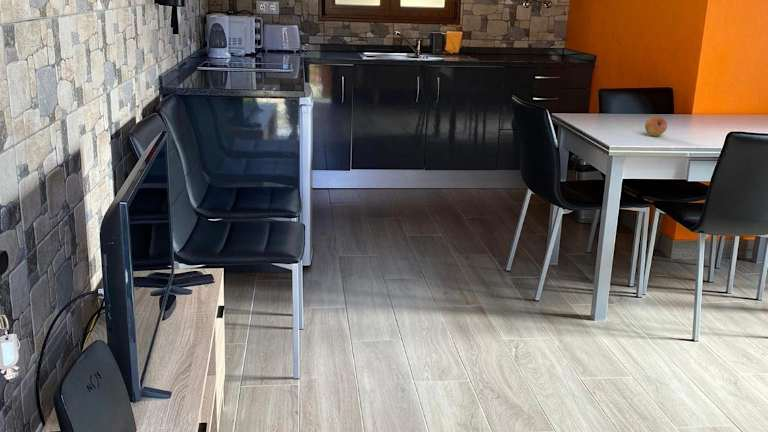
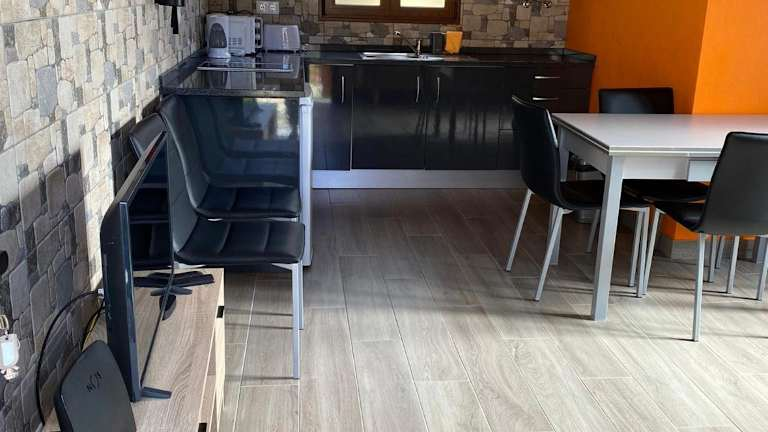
- fruit (655, 125)
